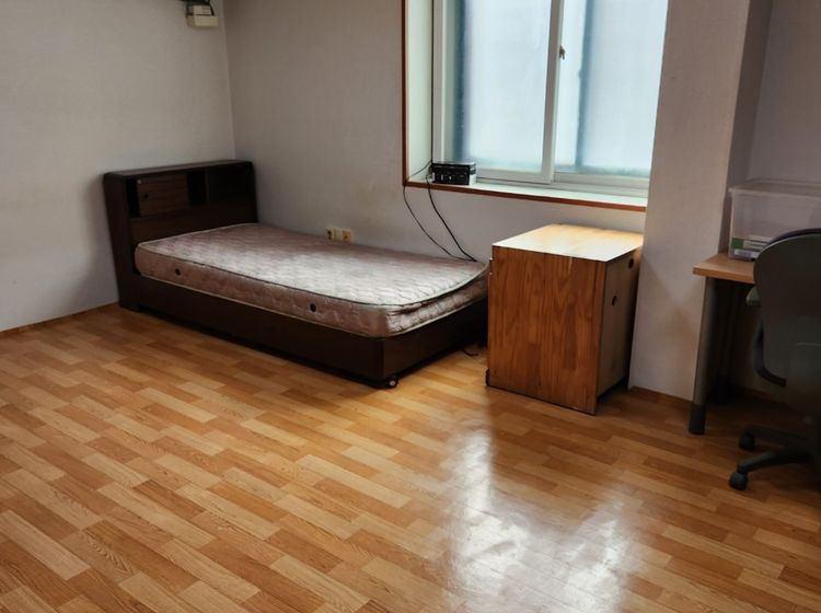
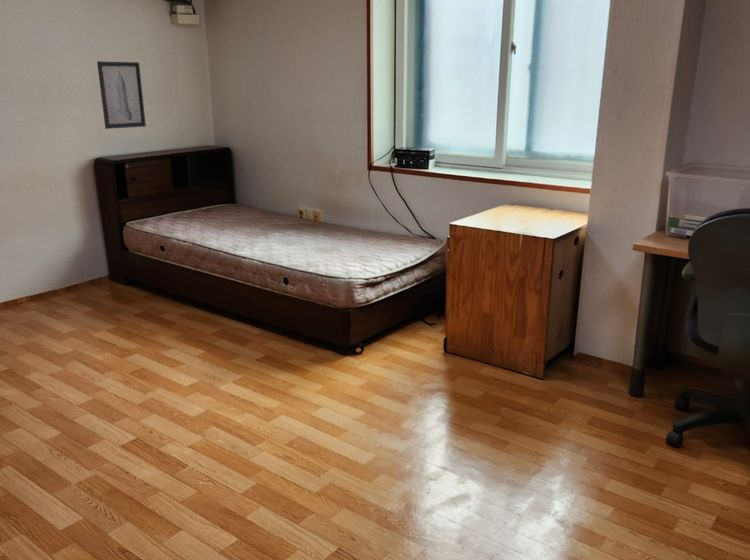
+ wall art (122, 95)
